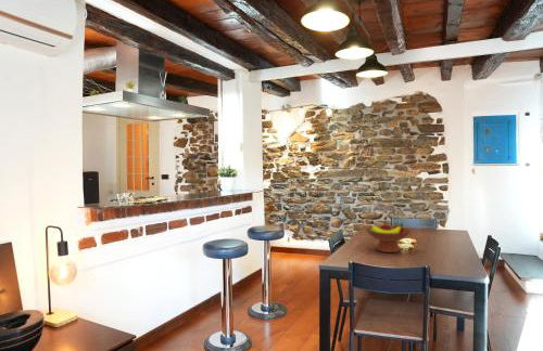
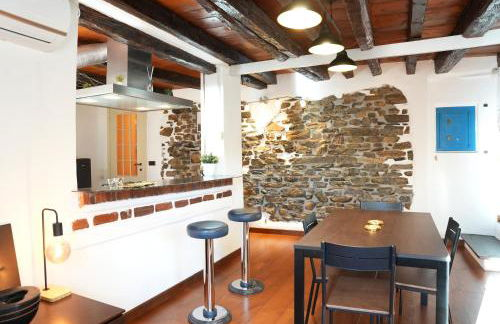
- fruit bowl (388, 235)
